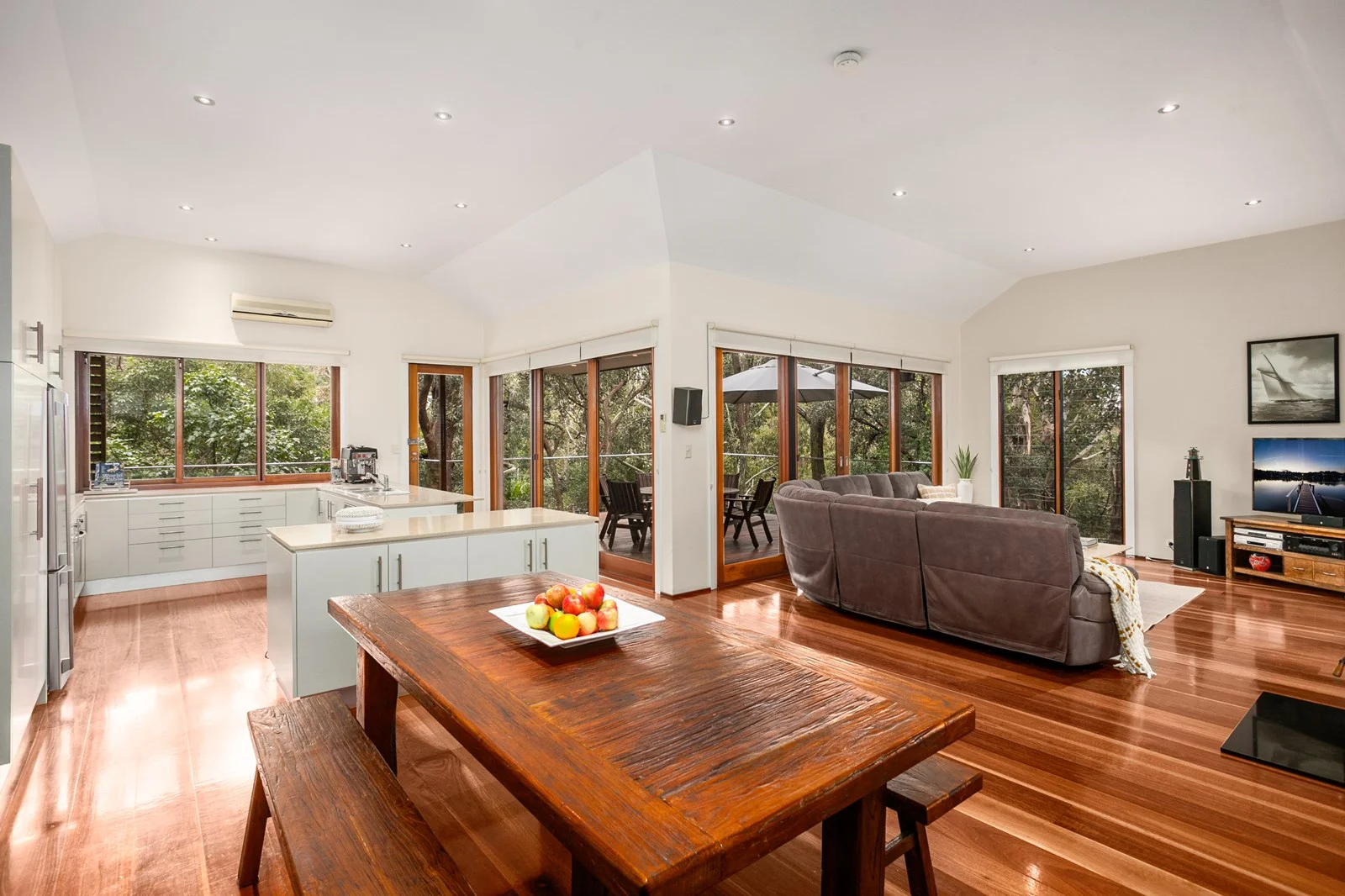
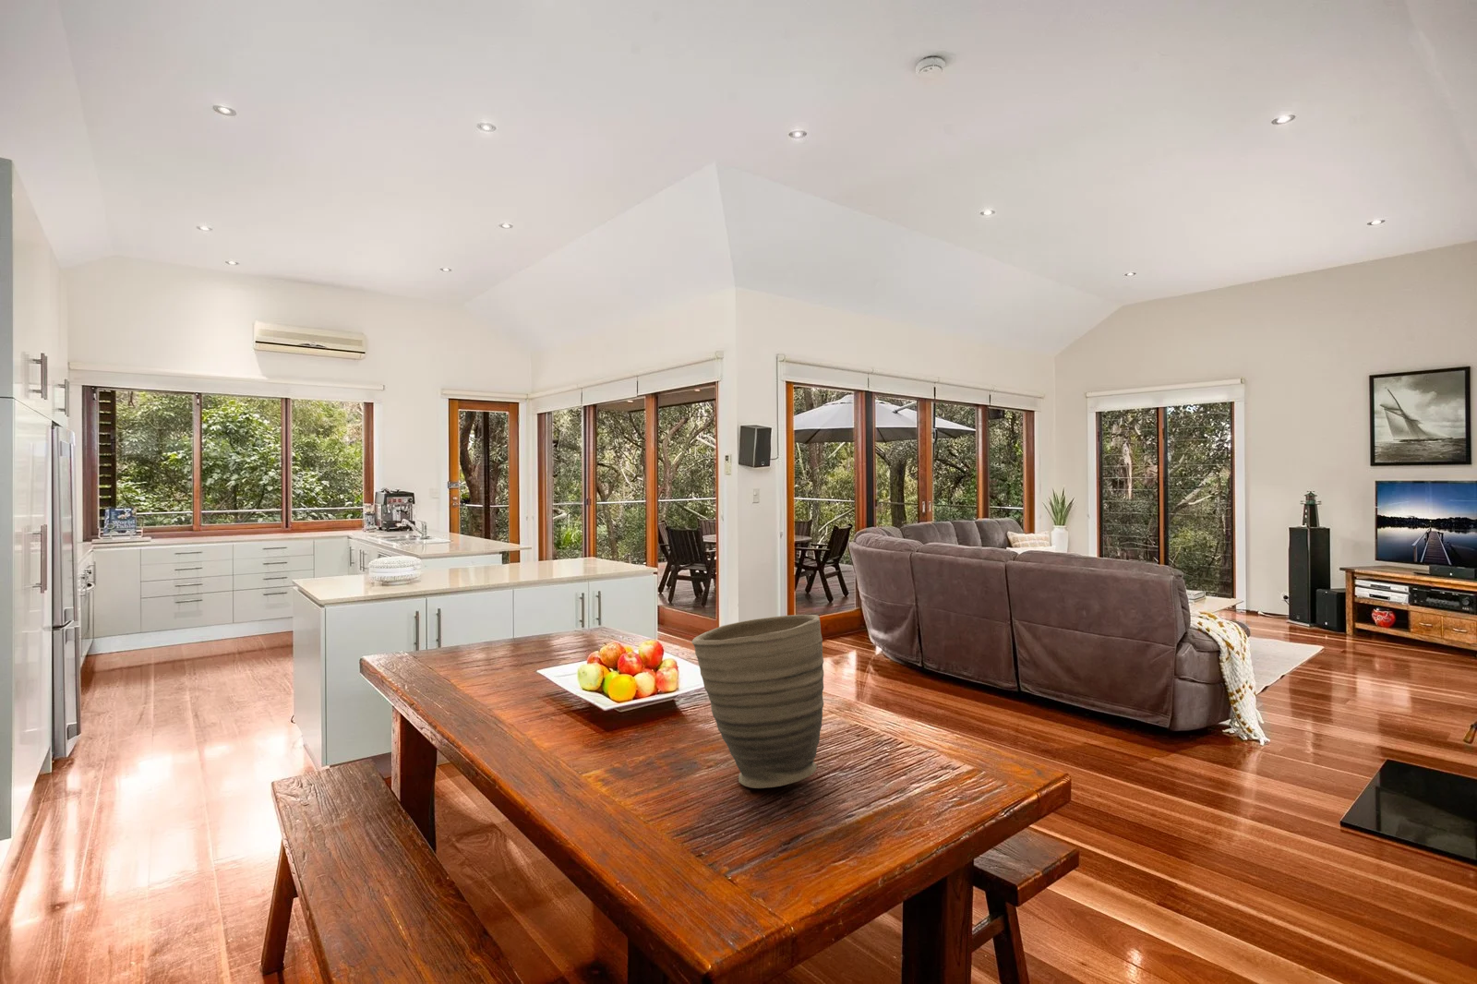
+ vase (757, 696)
